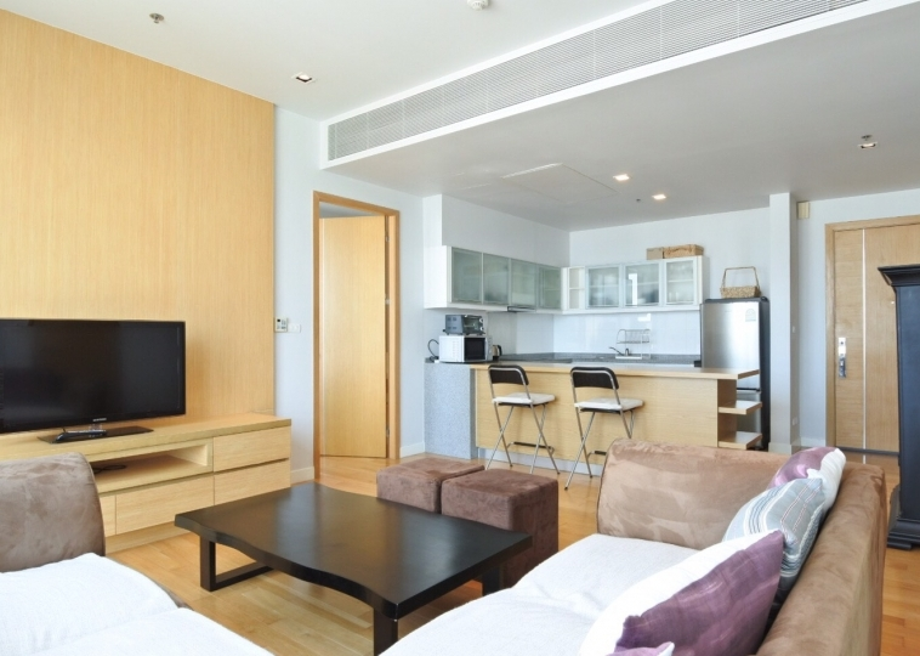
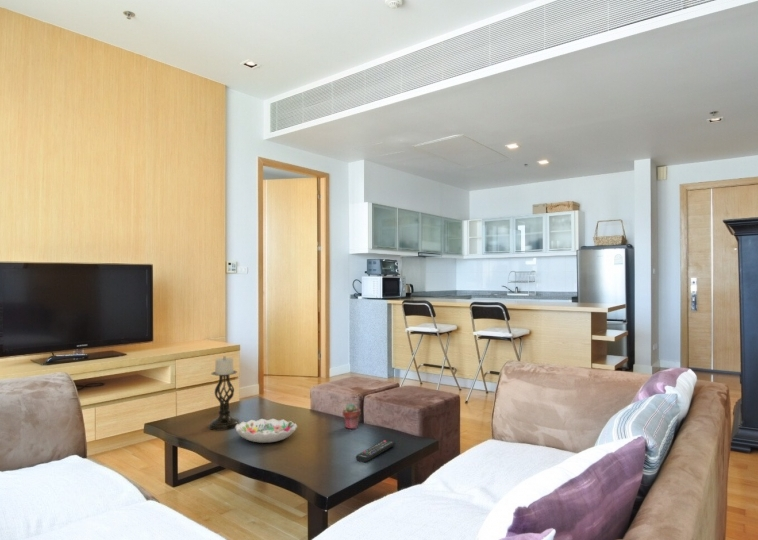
+ decorative bowl (266, 430)
+ candle holder (224, 390)
+ remote control (376, 450)
+ potted succulent (351, 415)
